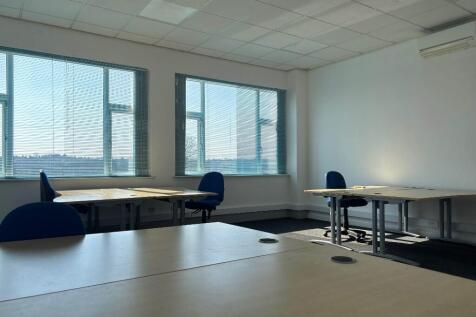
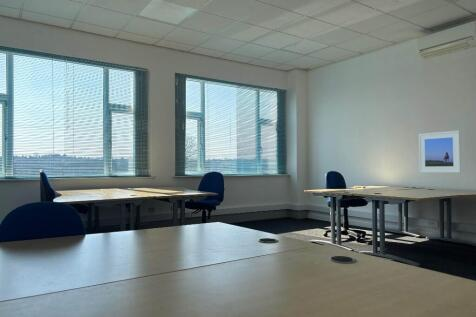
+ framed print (438, 152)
